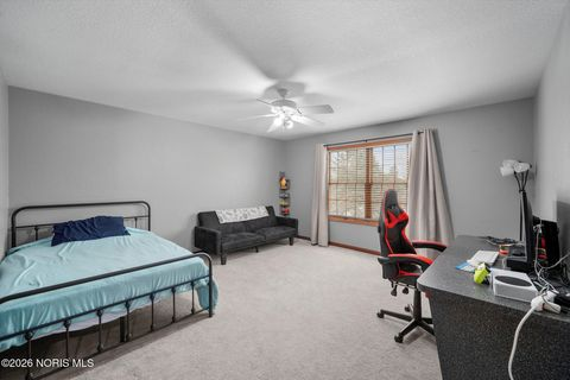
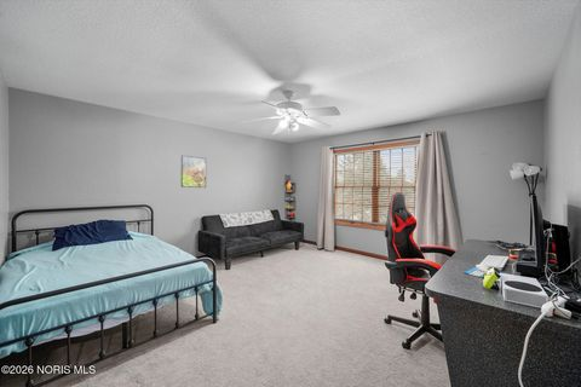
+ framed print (194, 172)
